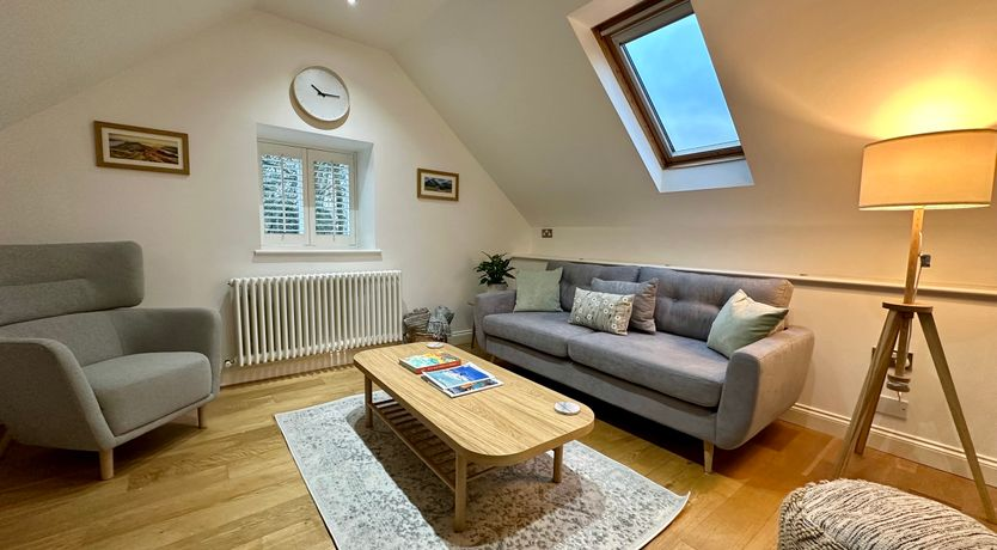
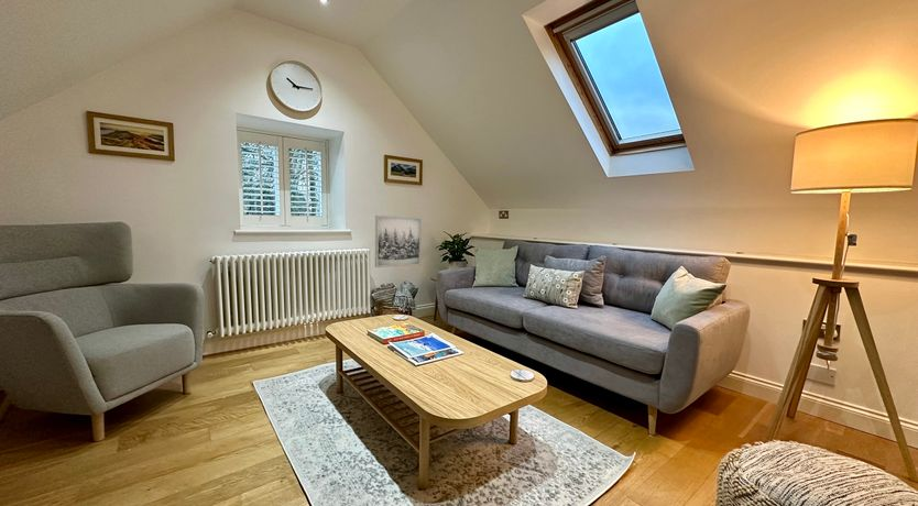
+ wall art (398, 241)
